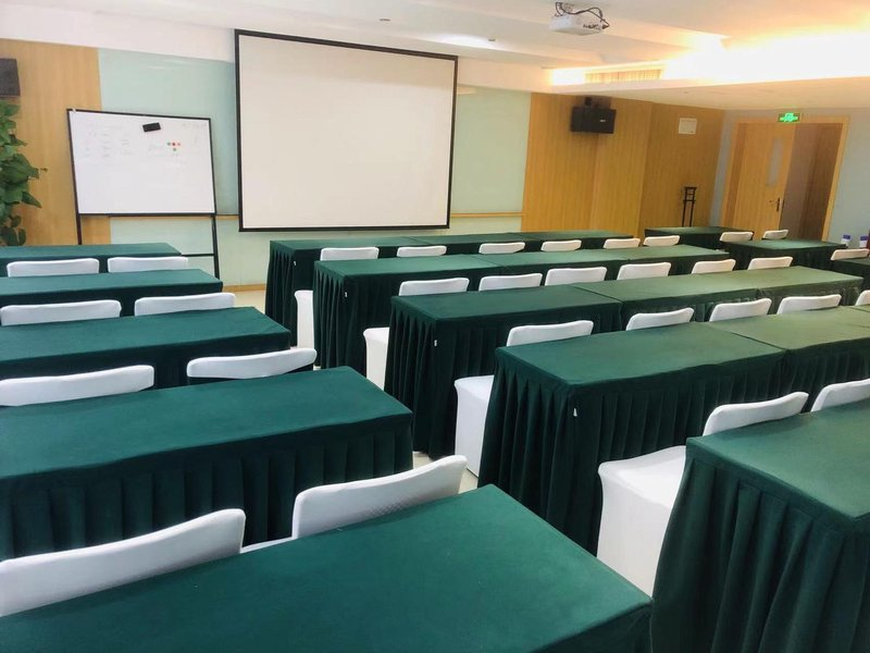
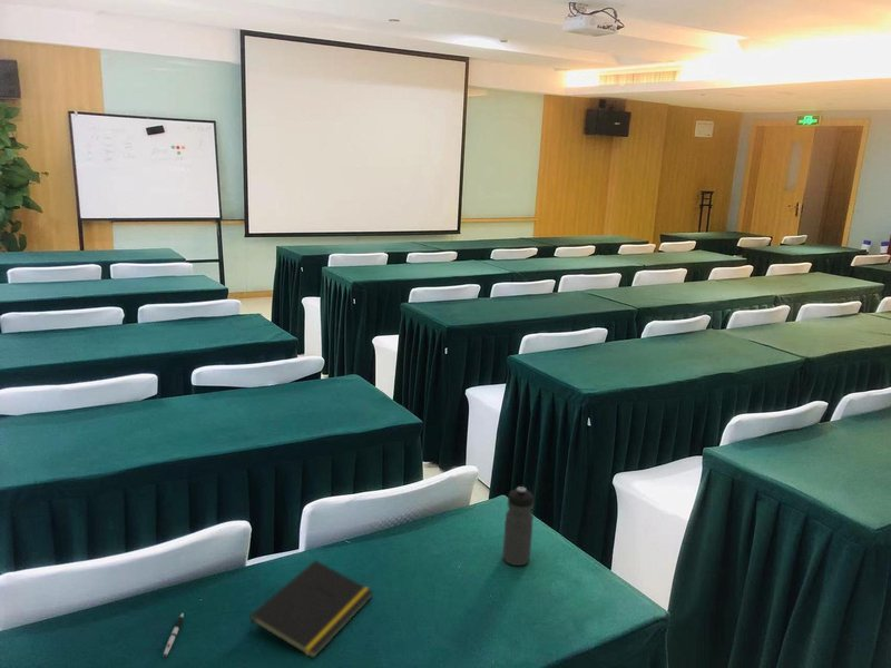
+ water bottle (518, 523)
+ pen (174, 632)
+ notepad (314, 605)
